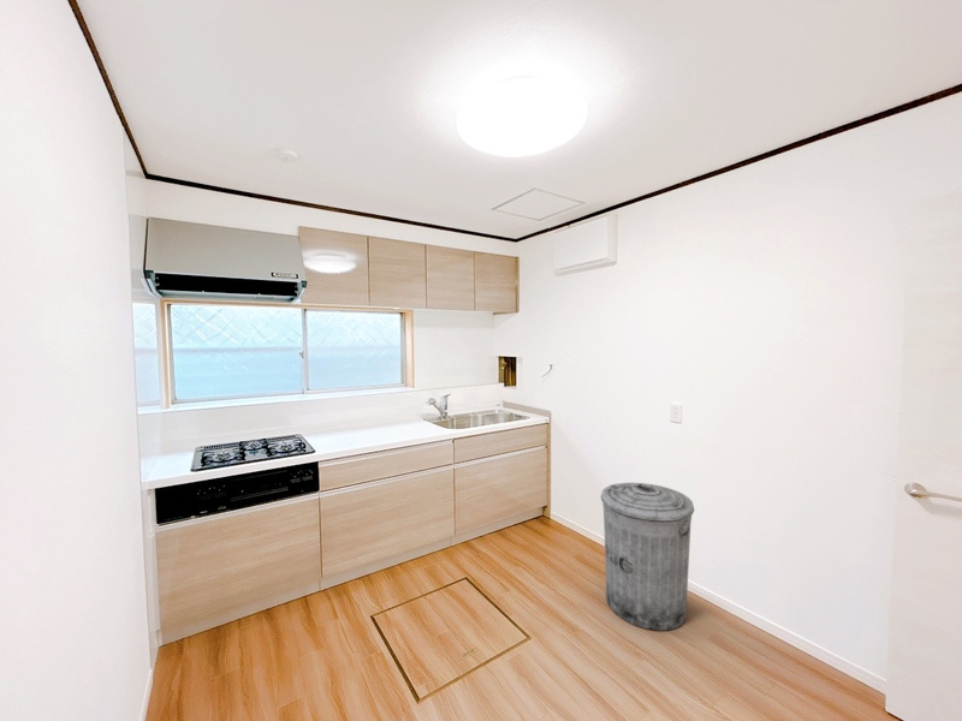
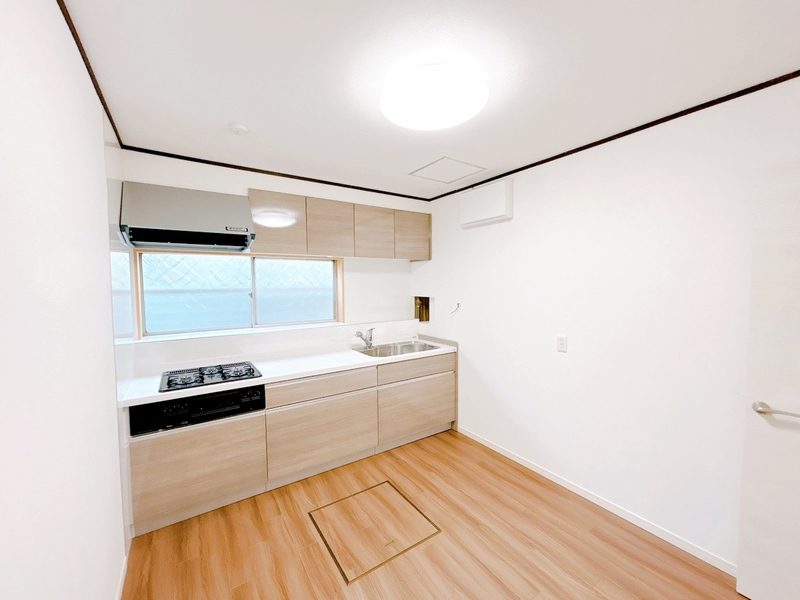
- trash can (645, 544)
